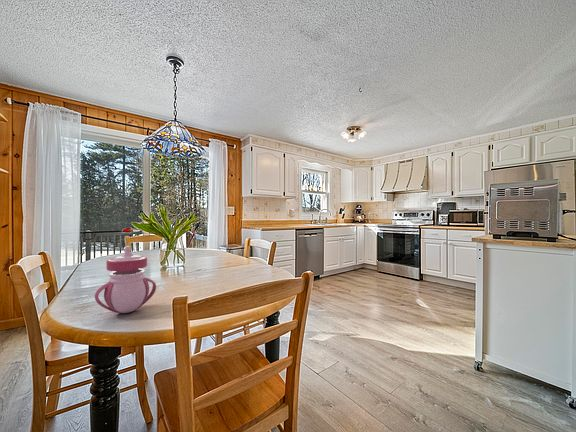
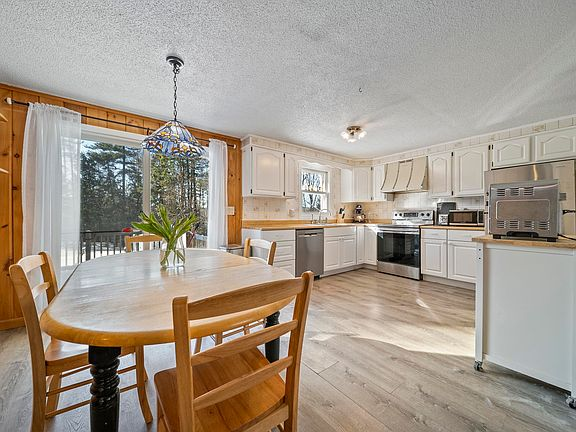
- sippy cup (127, 278)
